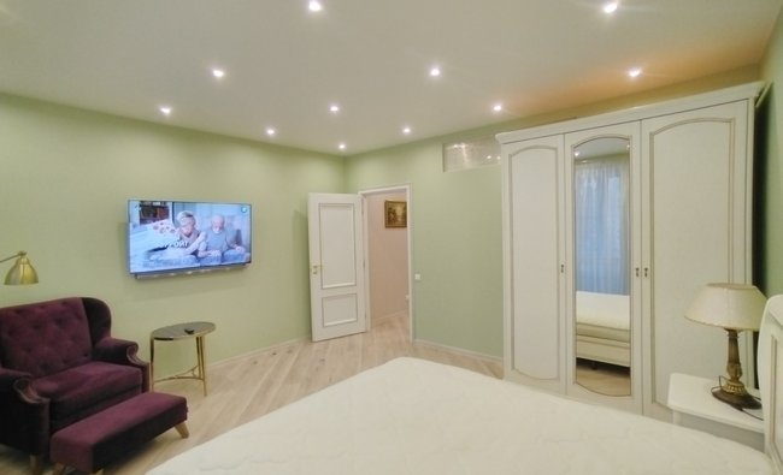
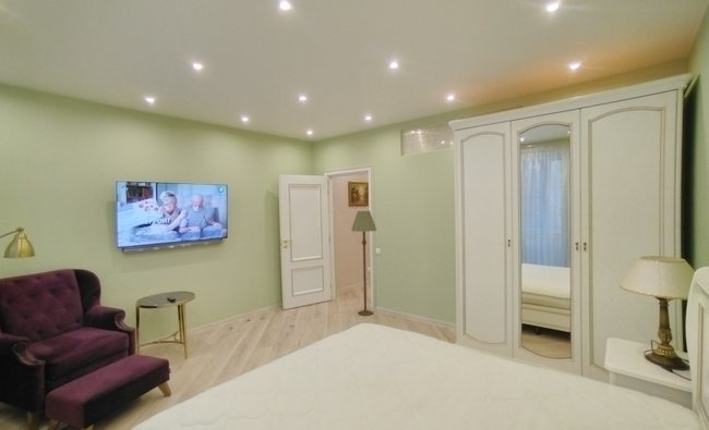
+ floor lamp (364, 261)
